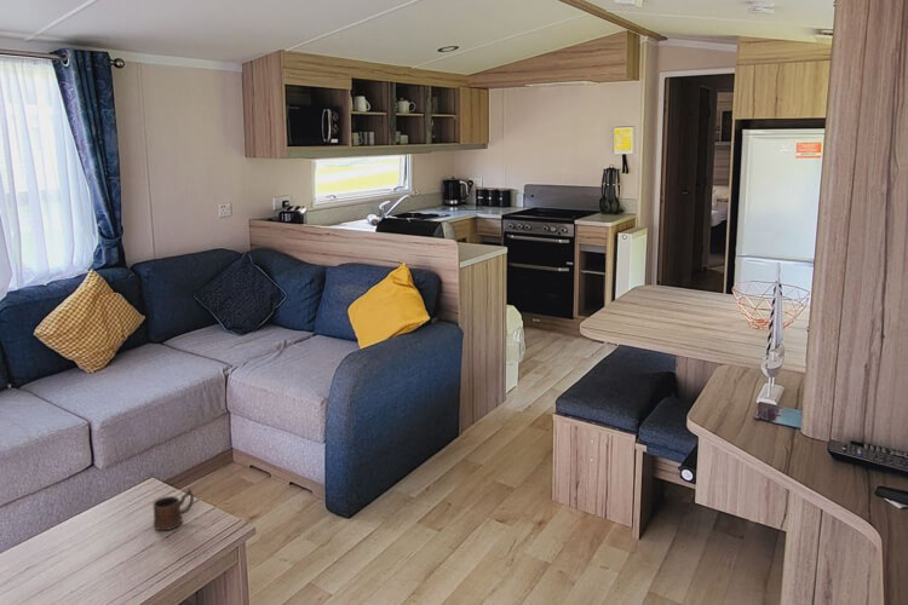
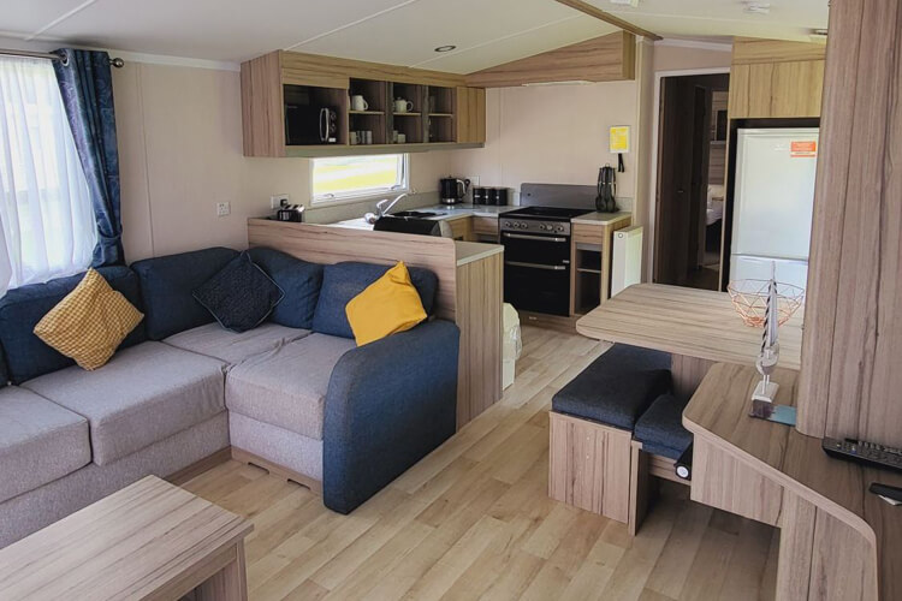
- mug (173, 507)
